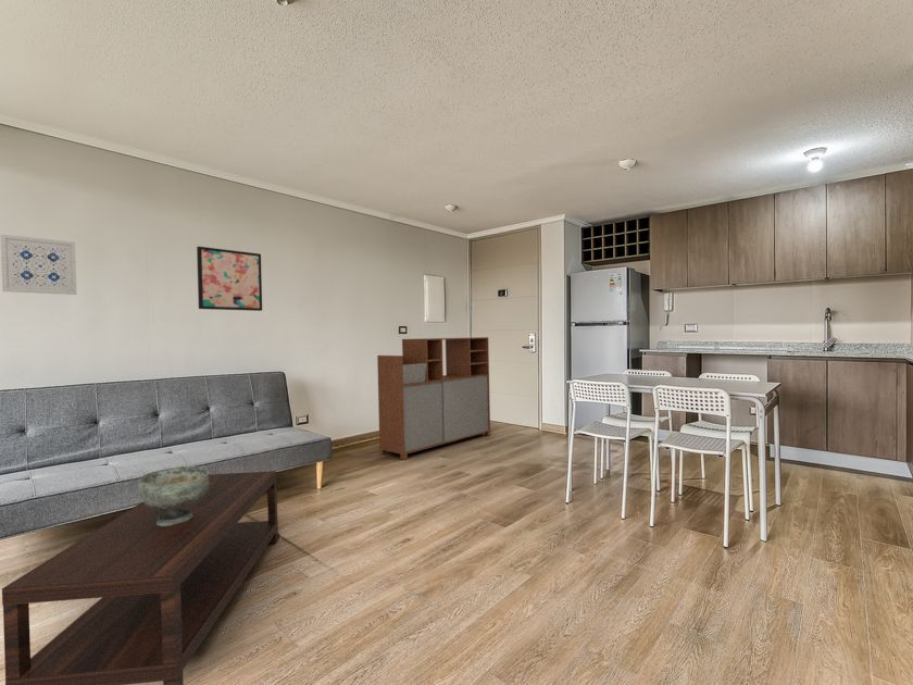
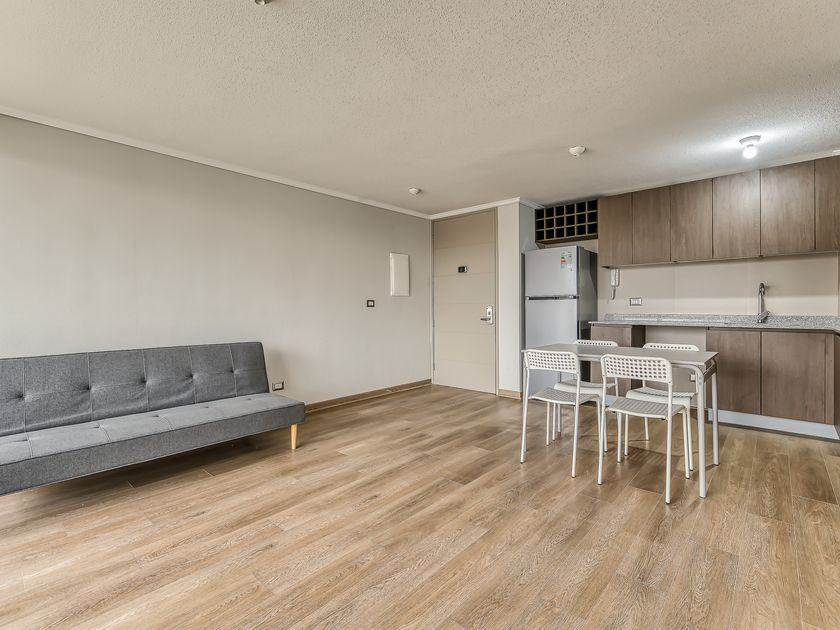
- coffee table (182, 557)
- wall art (230, 279)
- wall art (40, 265)
- decorative bowl (175, 496)
- storage cabinet (438, 390)
